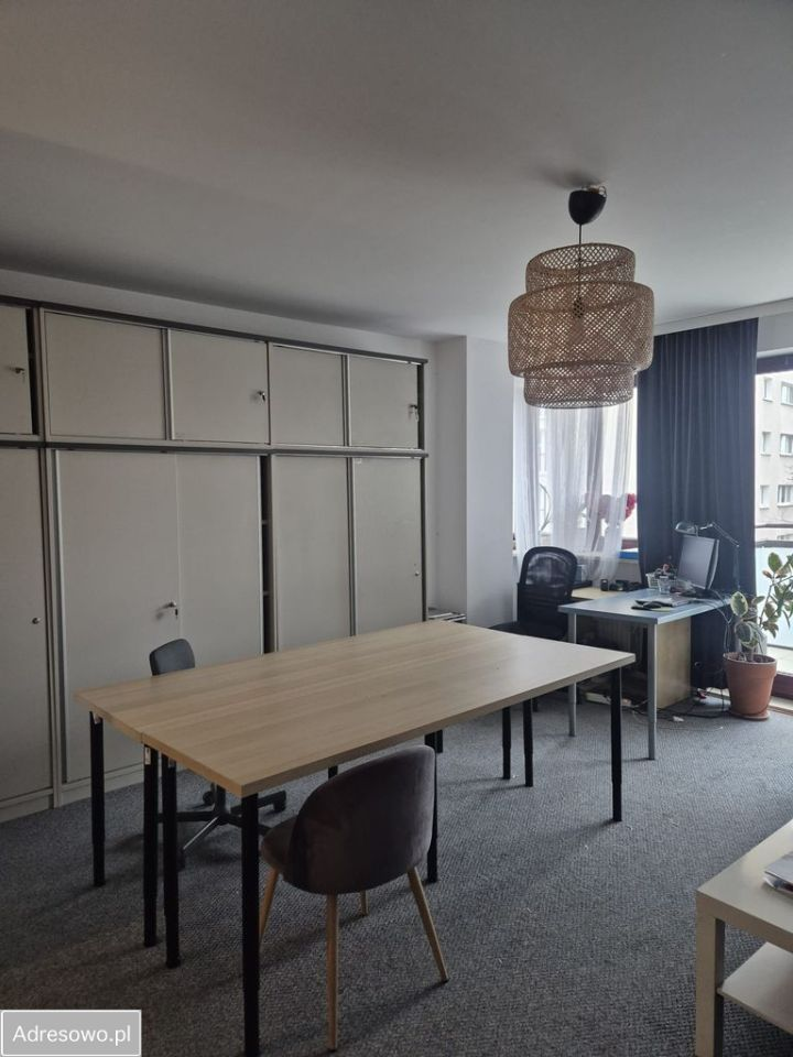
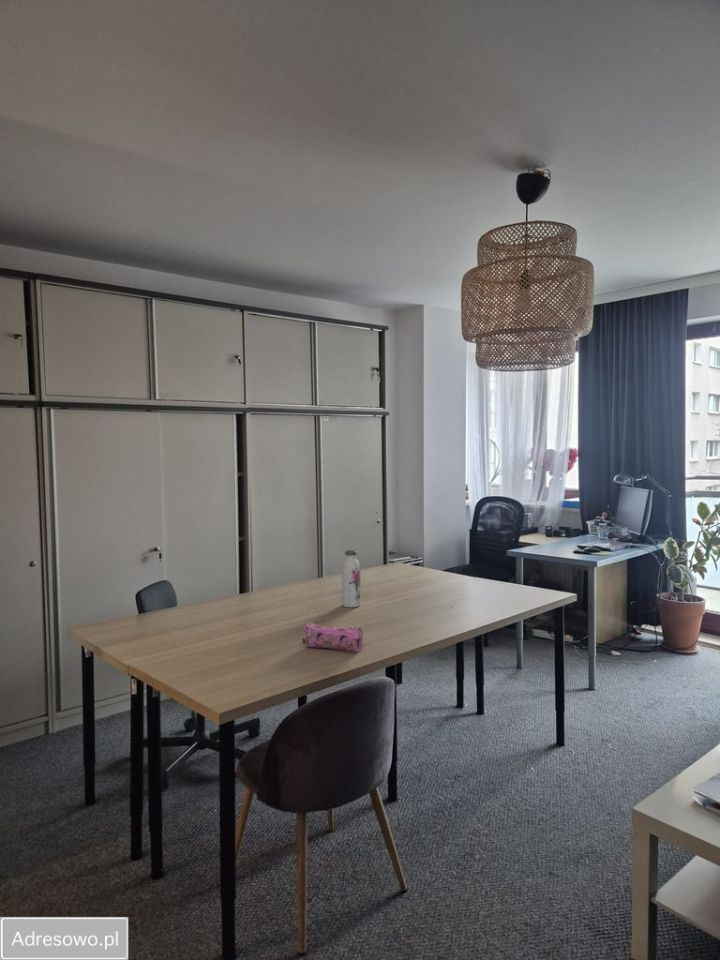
+ pencil case (333, 636)
+ water bottle (351, 578)
